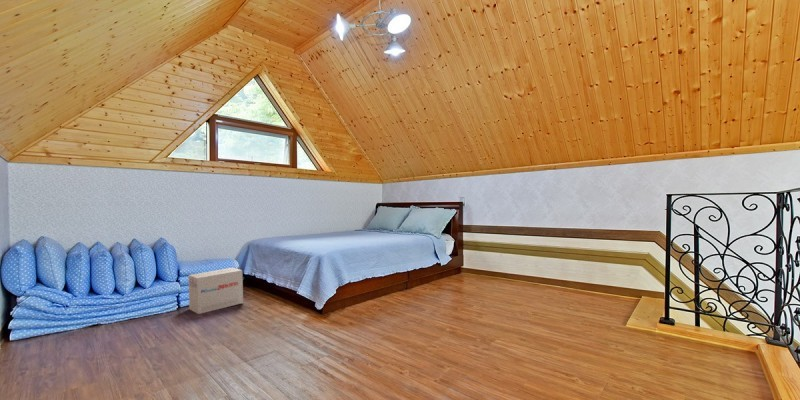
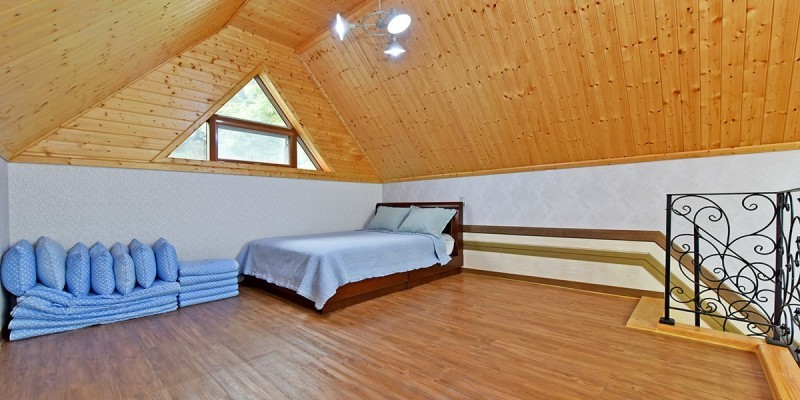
- cardboard box (216, 289)
